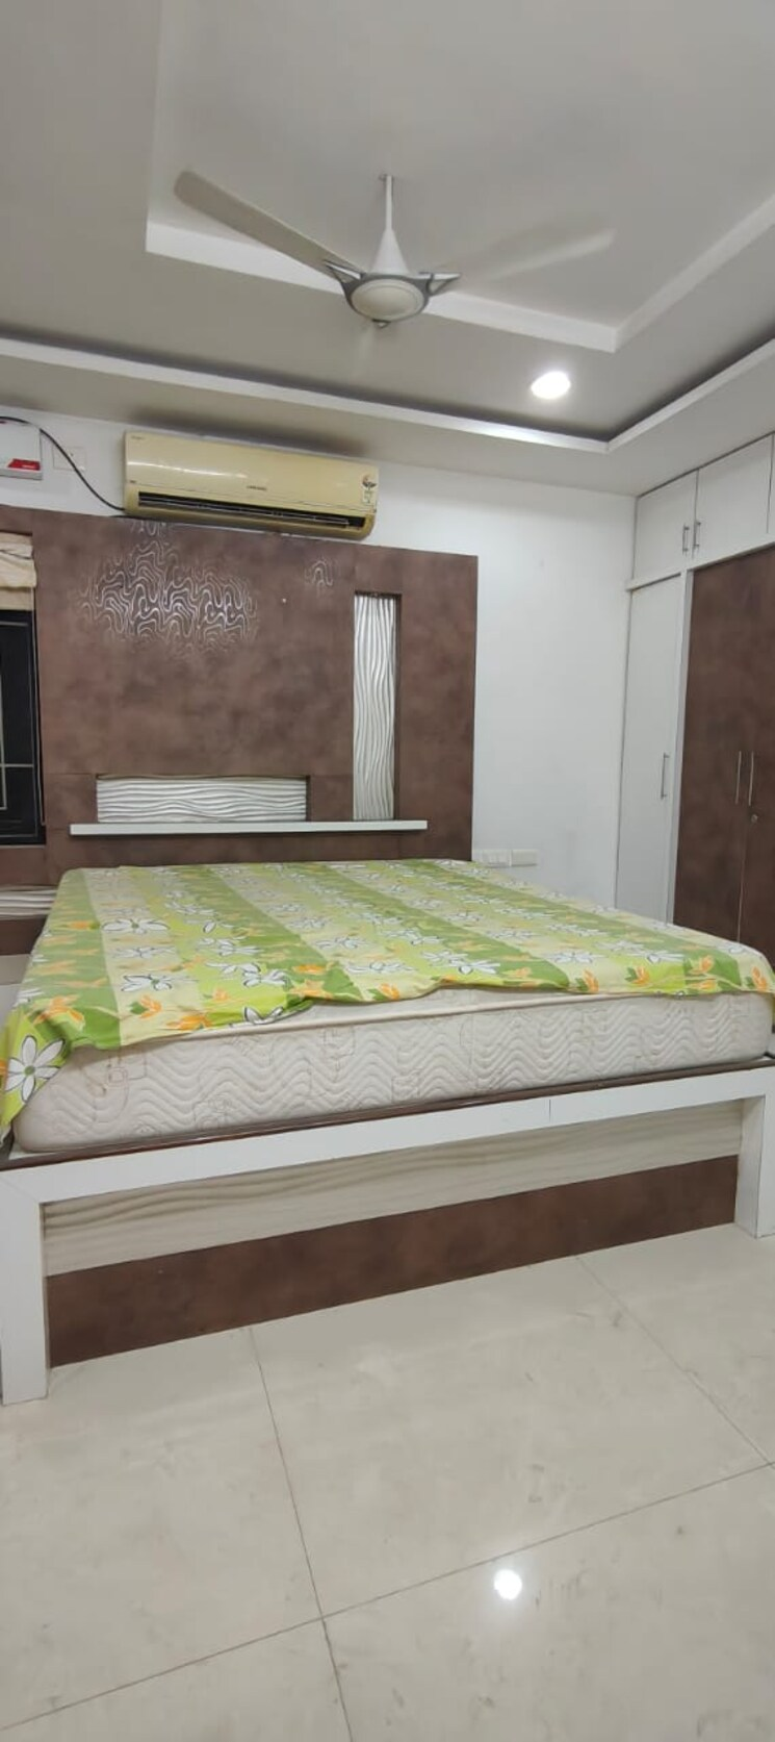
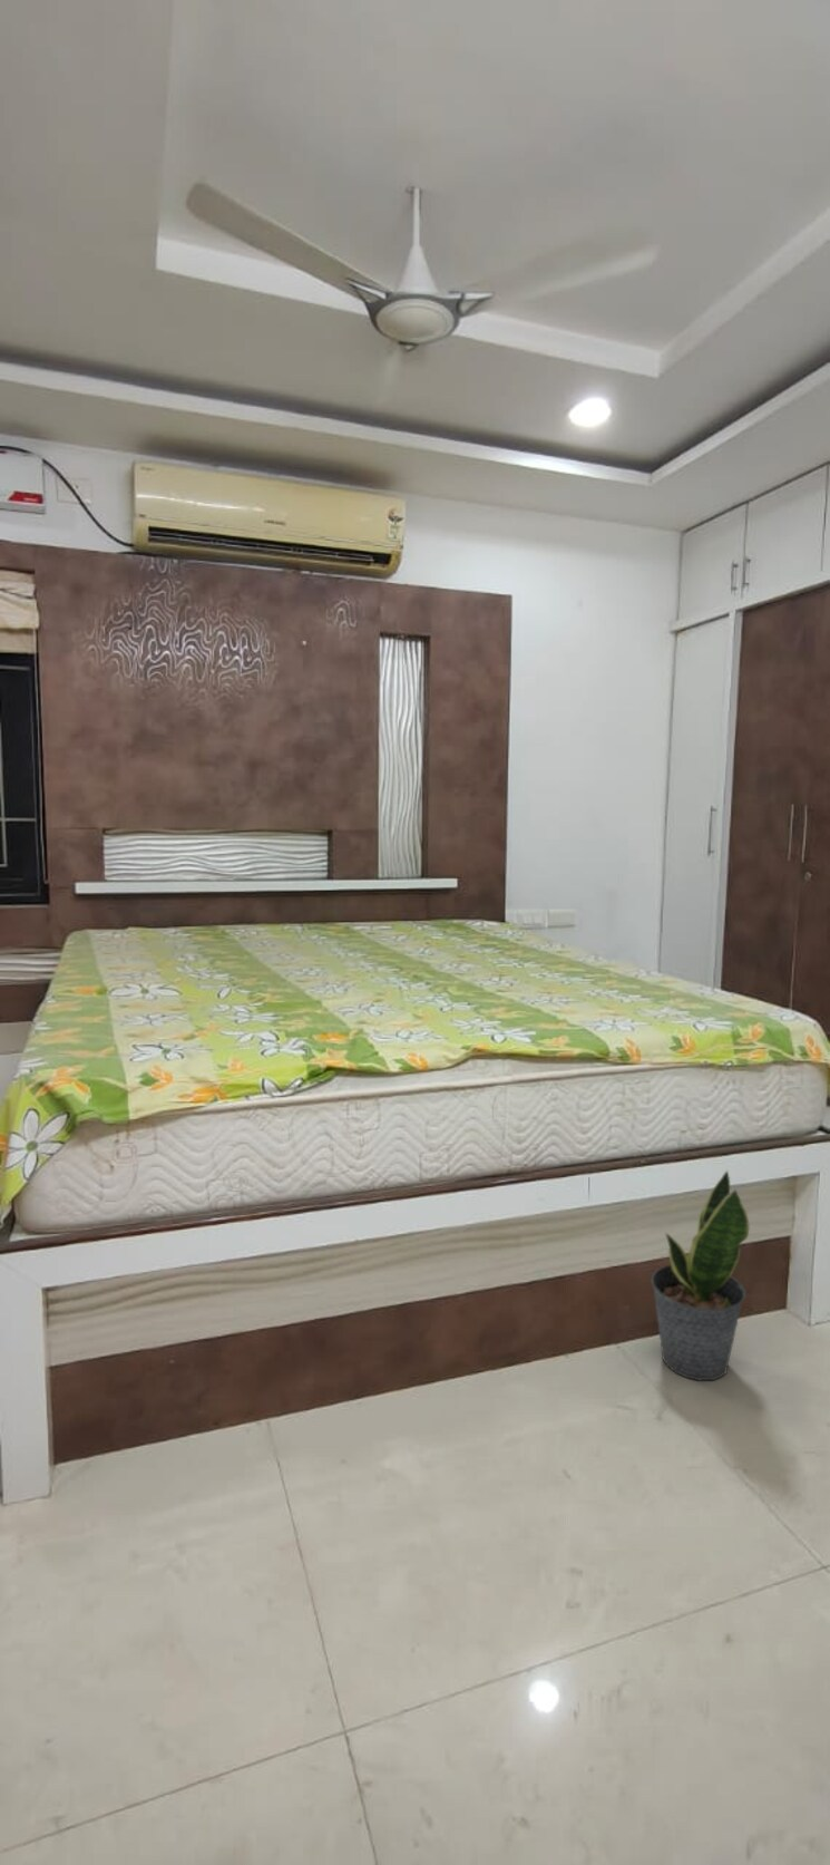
+ potted plant (698, 1269)
